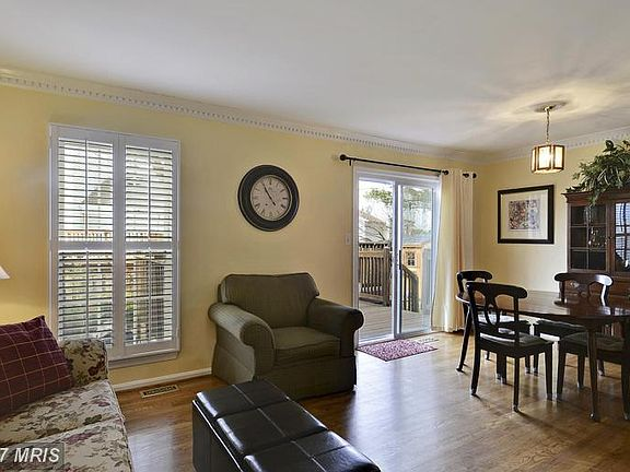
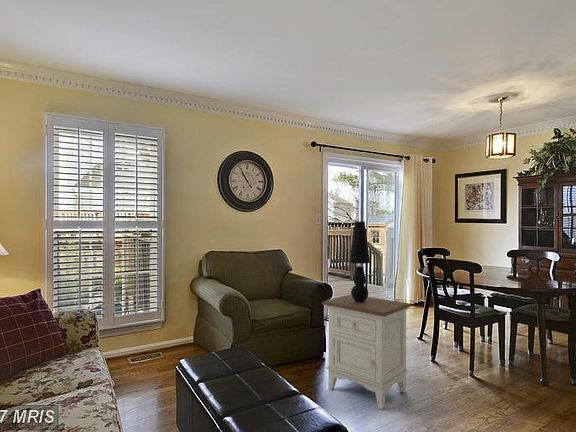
+ table lamp (359, 261)
+ nightstand (365, 346)
